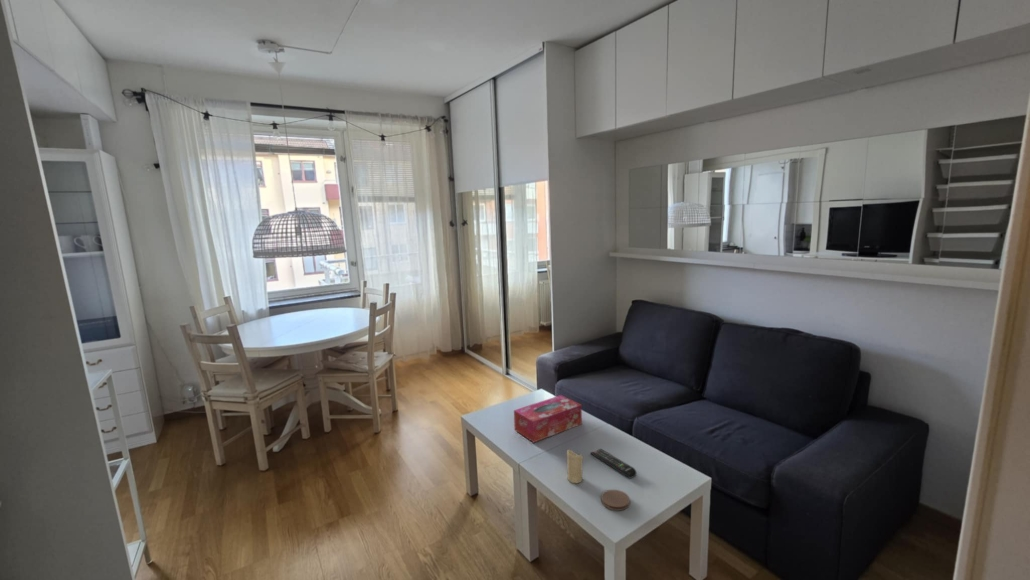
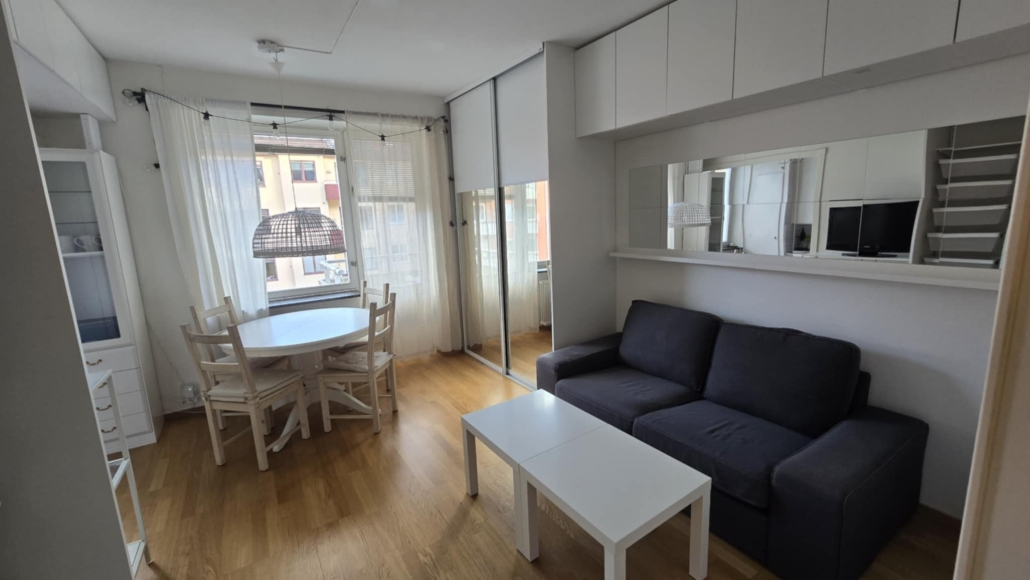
- candle (575, 465)
- remote control (612, 462)
- coaster (615, 499)
- tissue box (548, 417)
